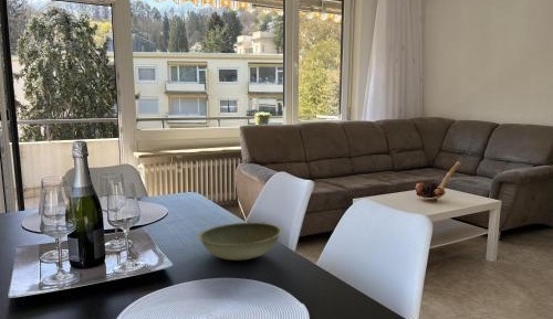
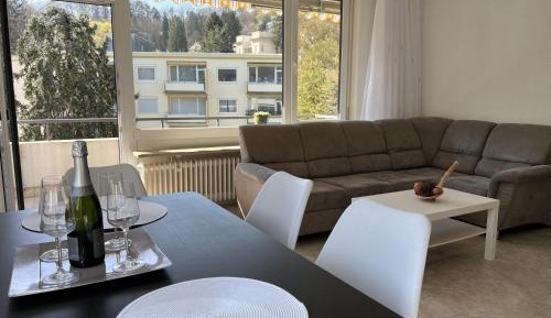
- bowl (240, 242)
